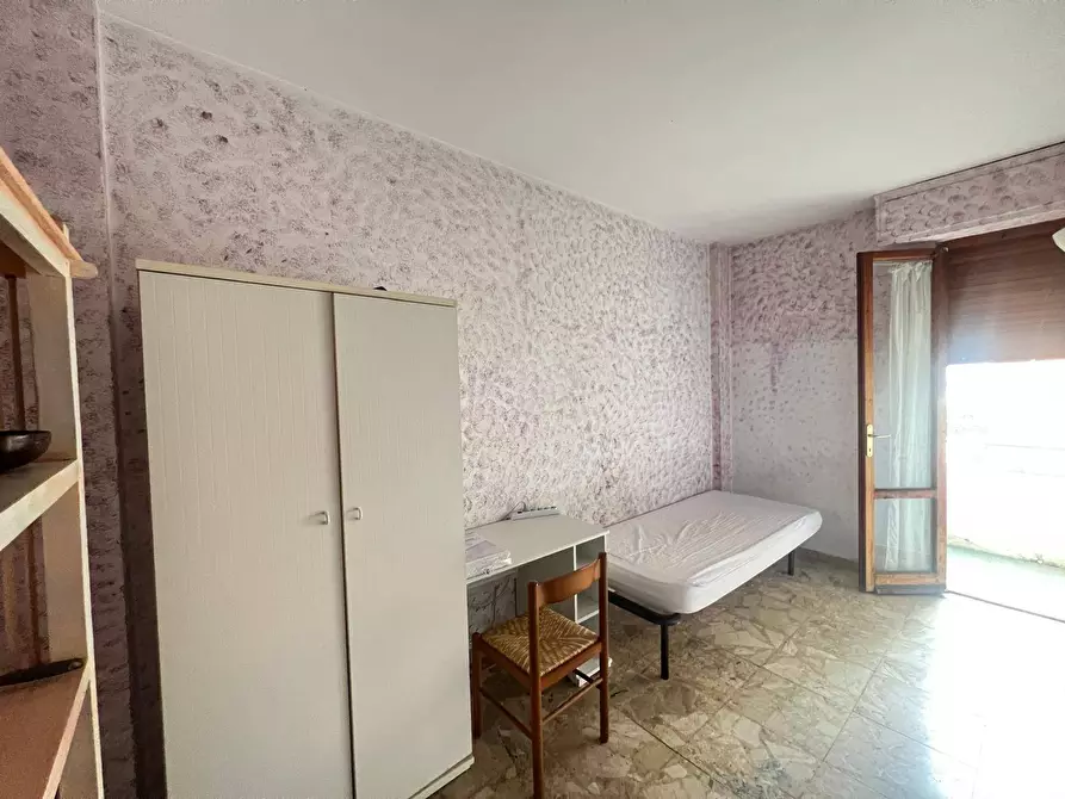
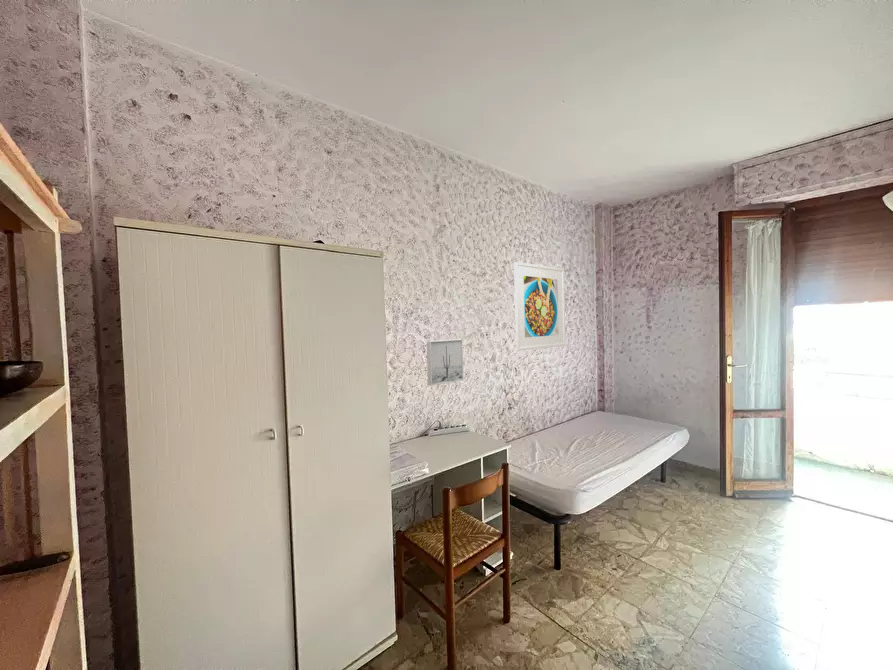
+ wall art (445, 361)
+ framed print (541, 307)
